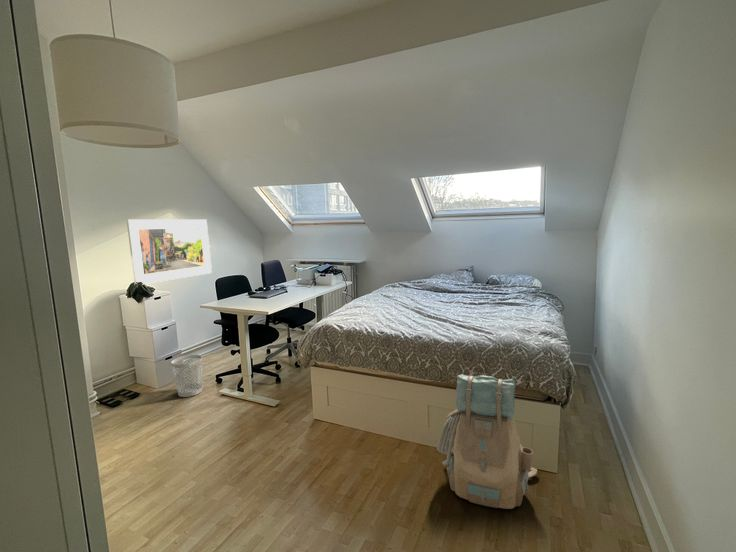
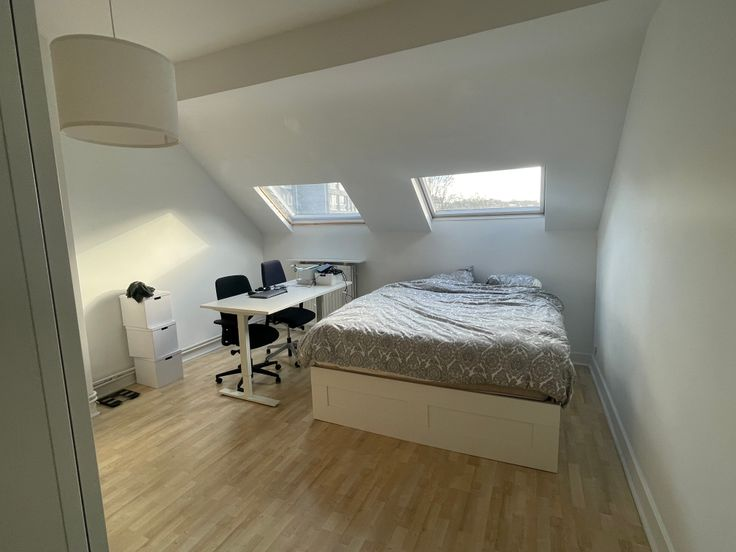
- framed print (174, 249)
- backpack (485, 429)
- wastebasket (188, 376)
